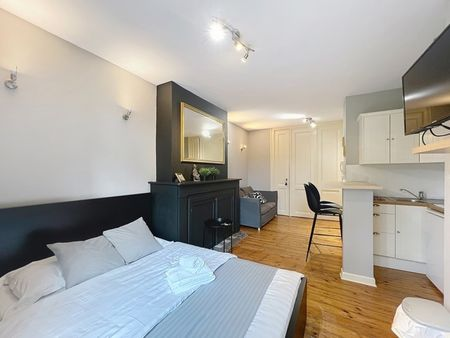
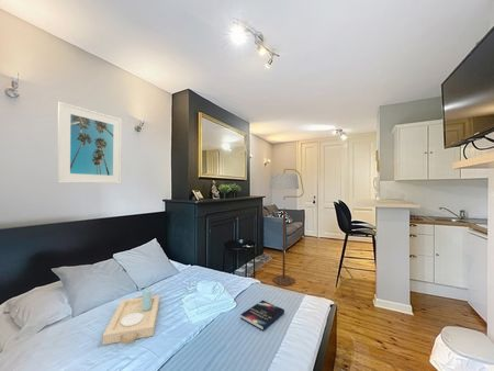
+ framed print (92, 147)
+ hardback book (262, 313)
+ floor lamp (284, 224)
+ serving tray (135, 305)
